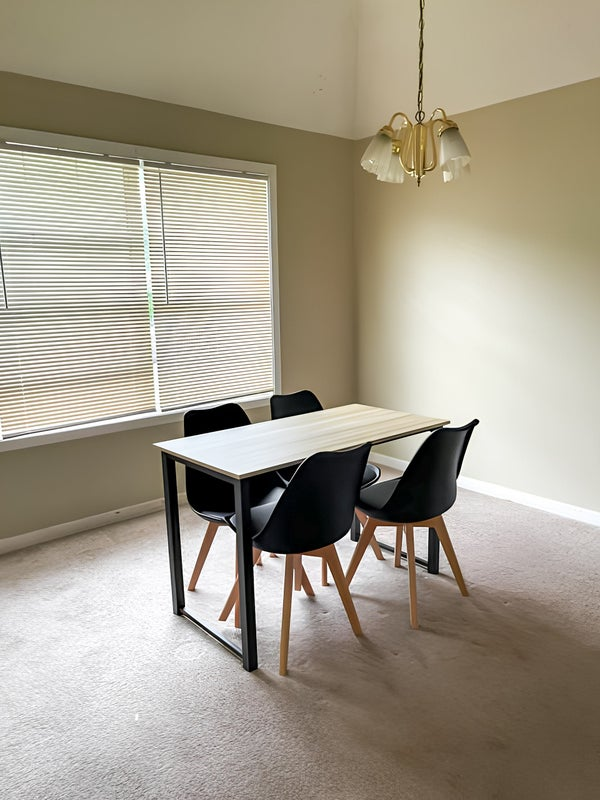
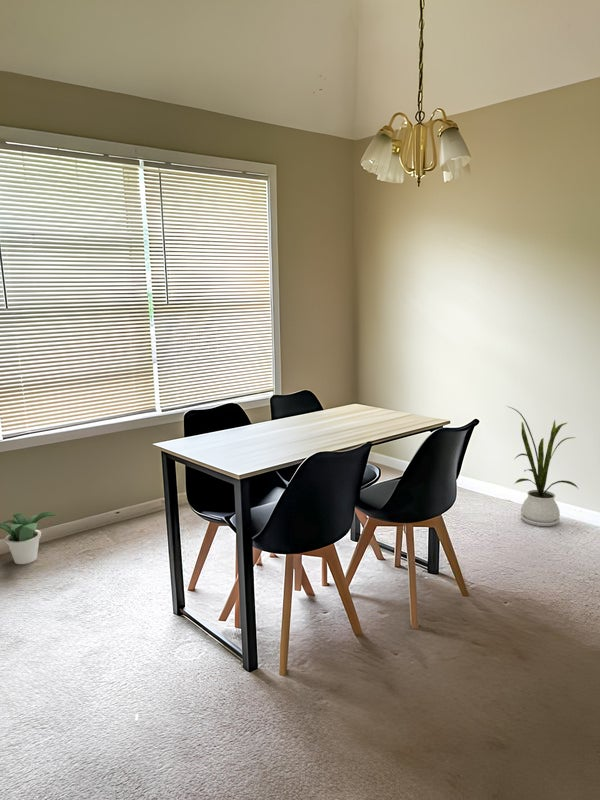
+ house plant (538, 465)
+ potted plant (26, 539)
